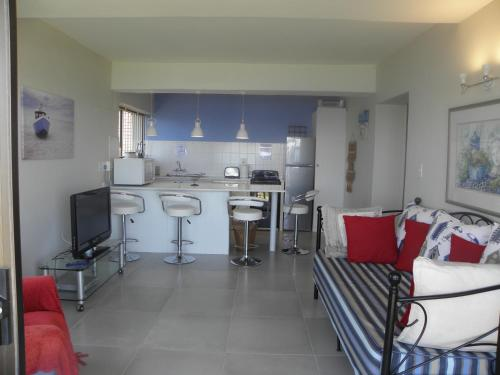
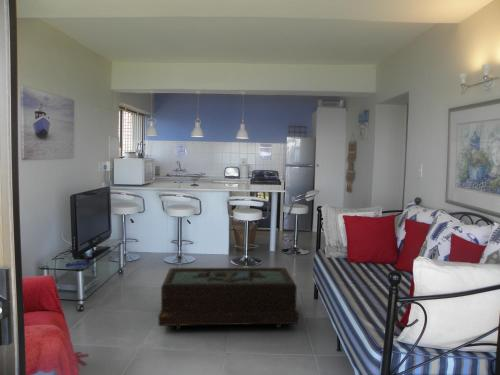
+ coffee table (228, 296)
